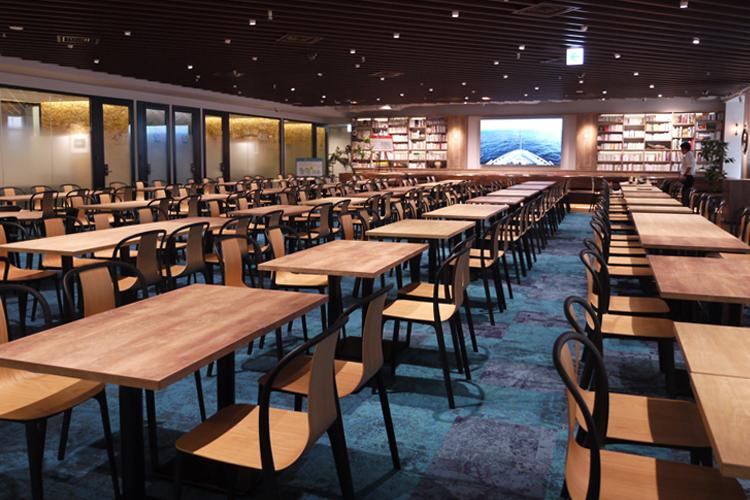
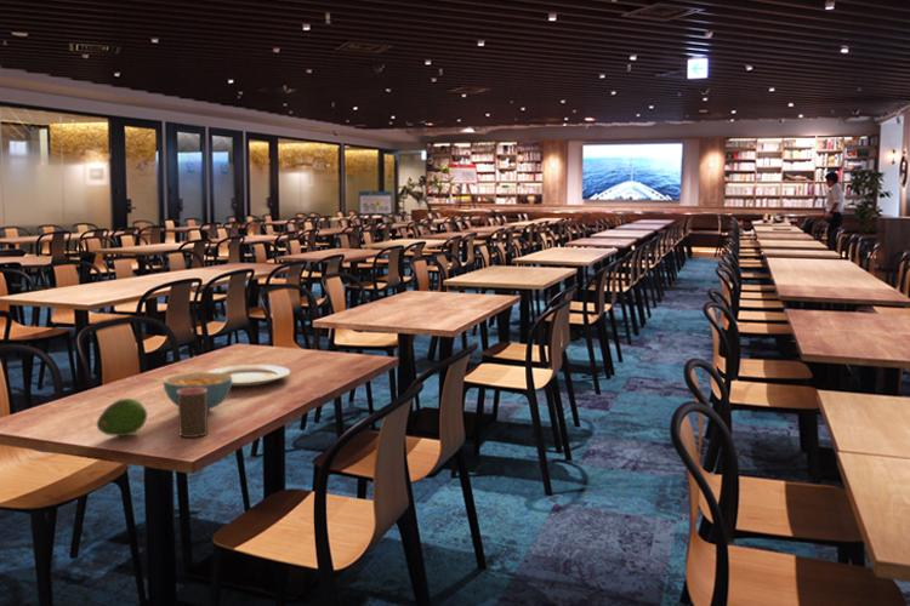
+ fruit (120, 417)
+ chinaware (246, 376)
+ cup (192, 412)
+ cereal bowl (199, 387)
